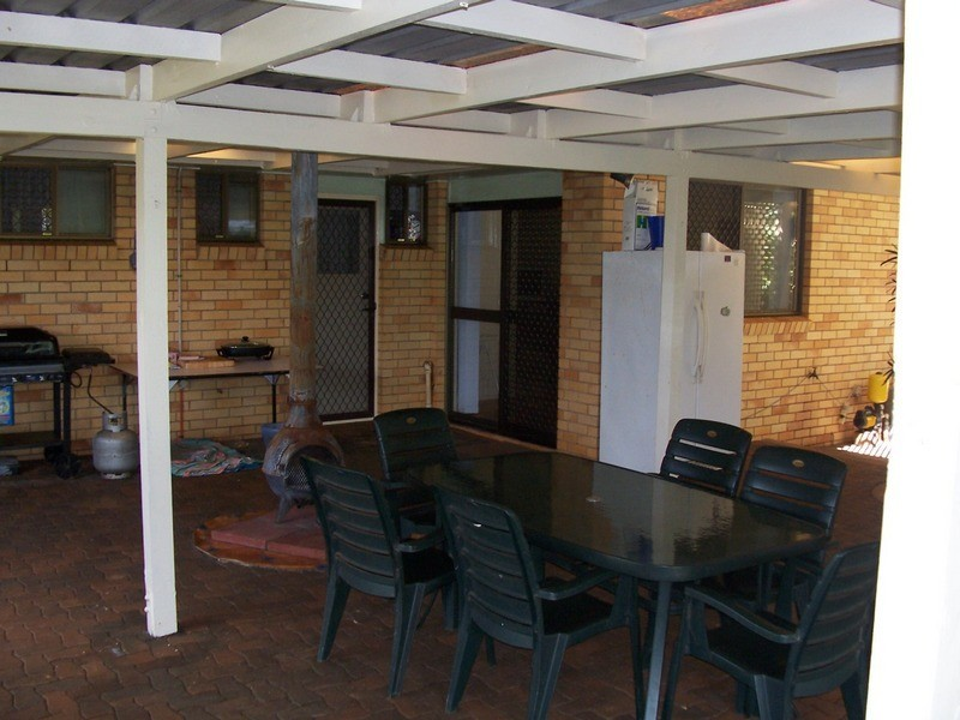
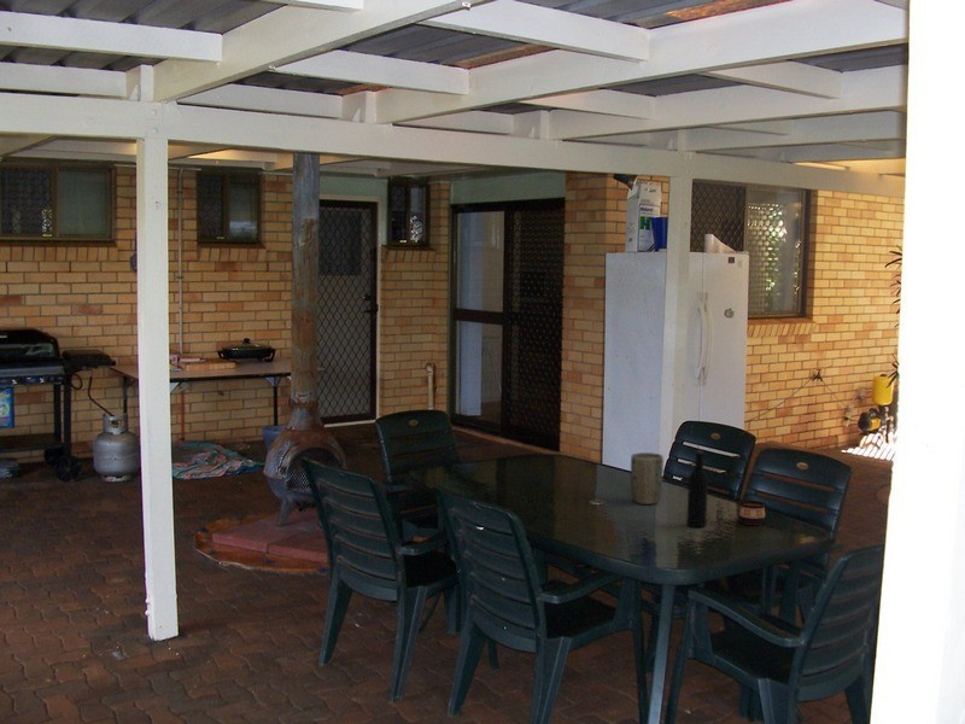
+ wine bottle (697, 487)
+ plant pot (647, 478)
+ cup (753, 513)
